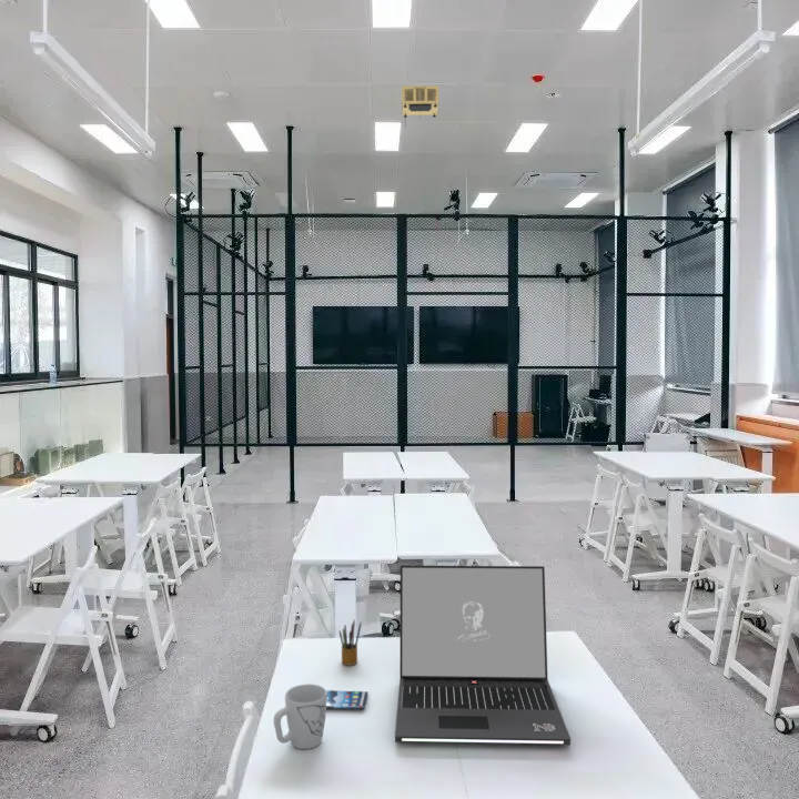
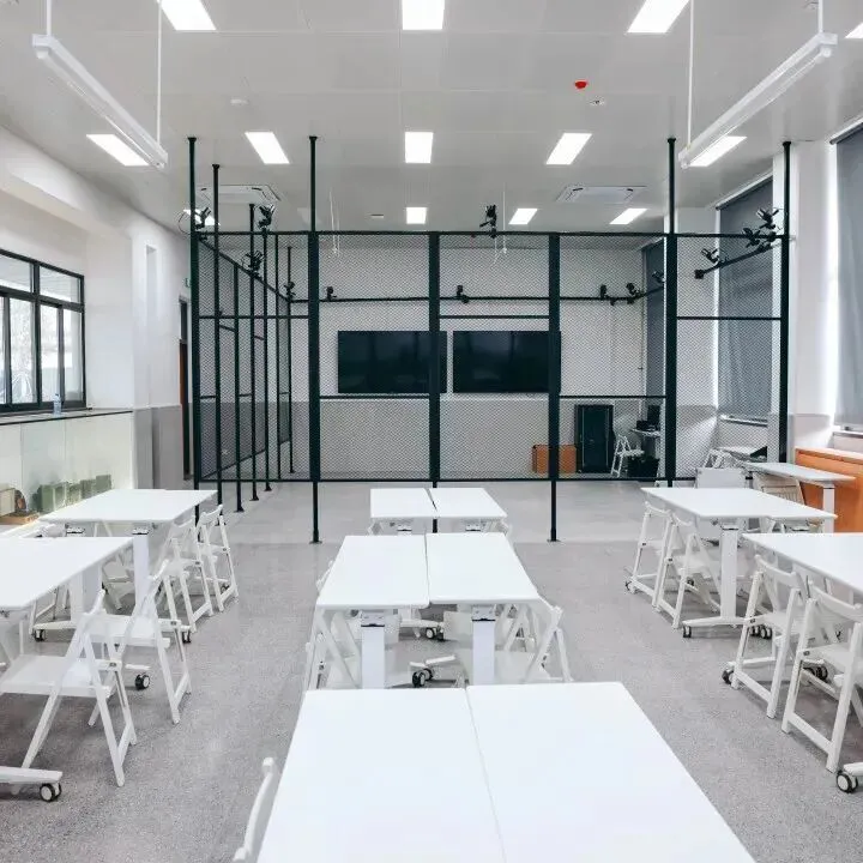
- laptop (476, 646)
- smartphone (331, 699)
- mug (300, 719)
- pencil box (350, 643)
- projector (419, 103)
